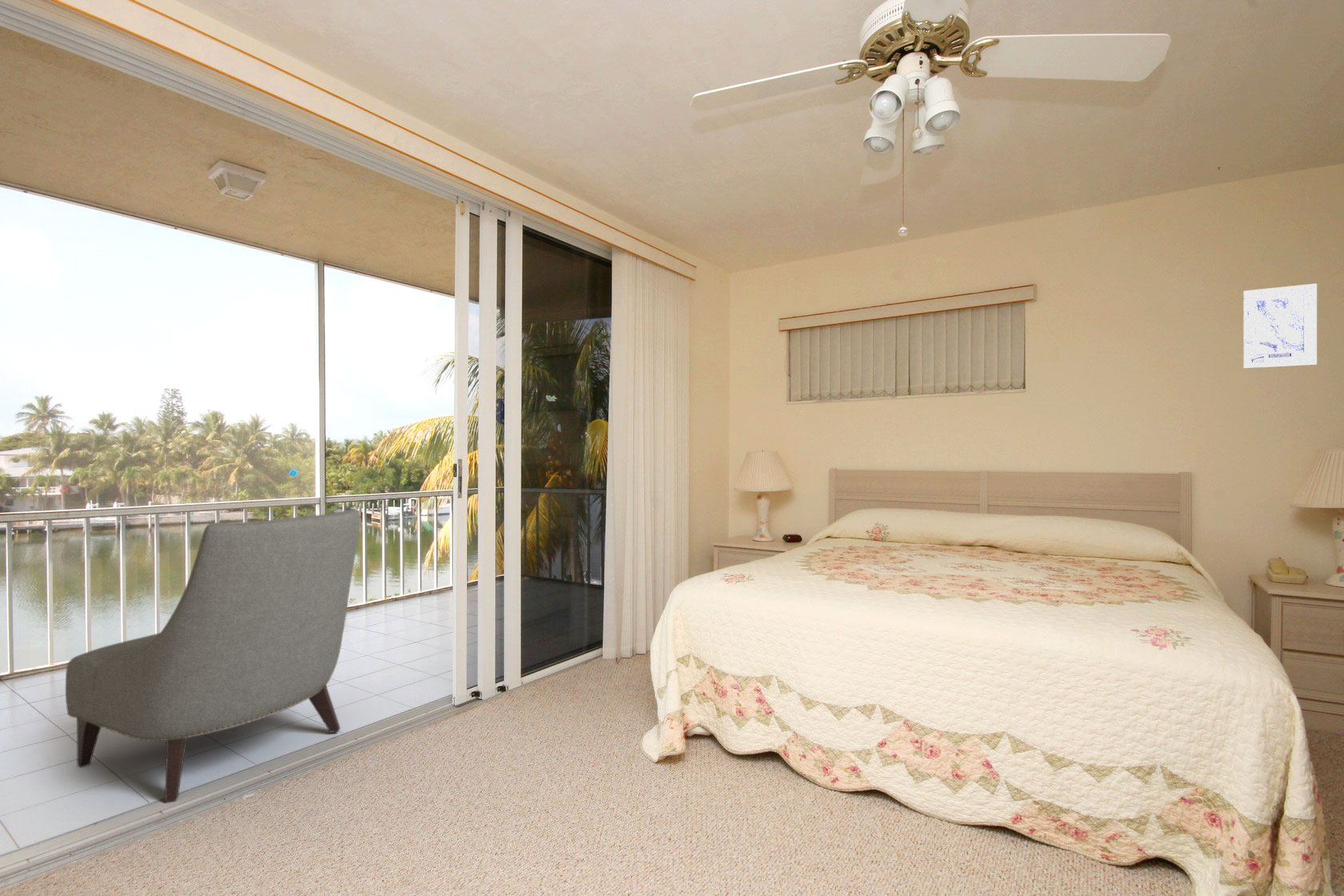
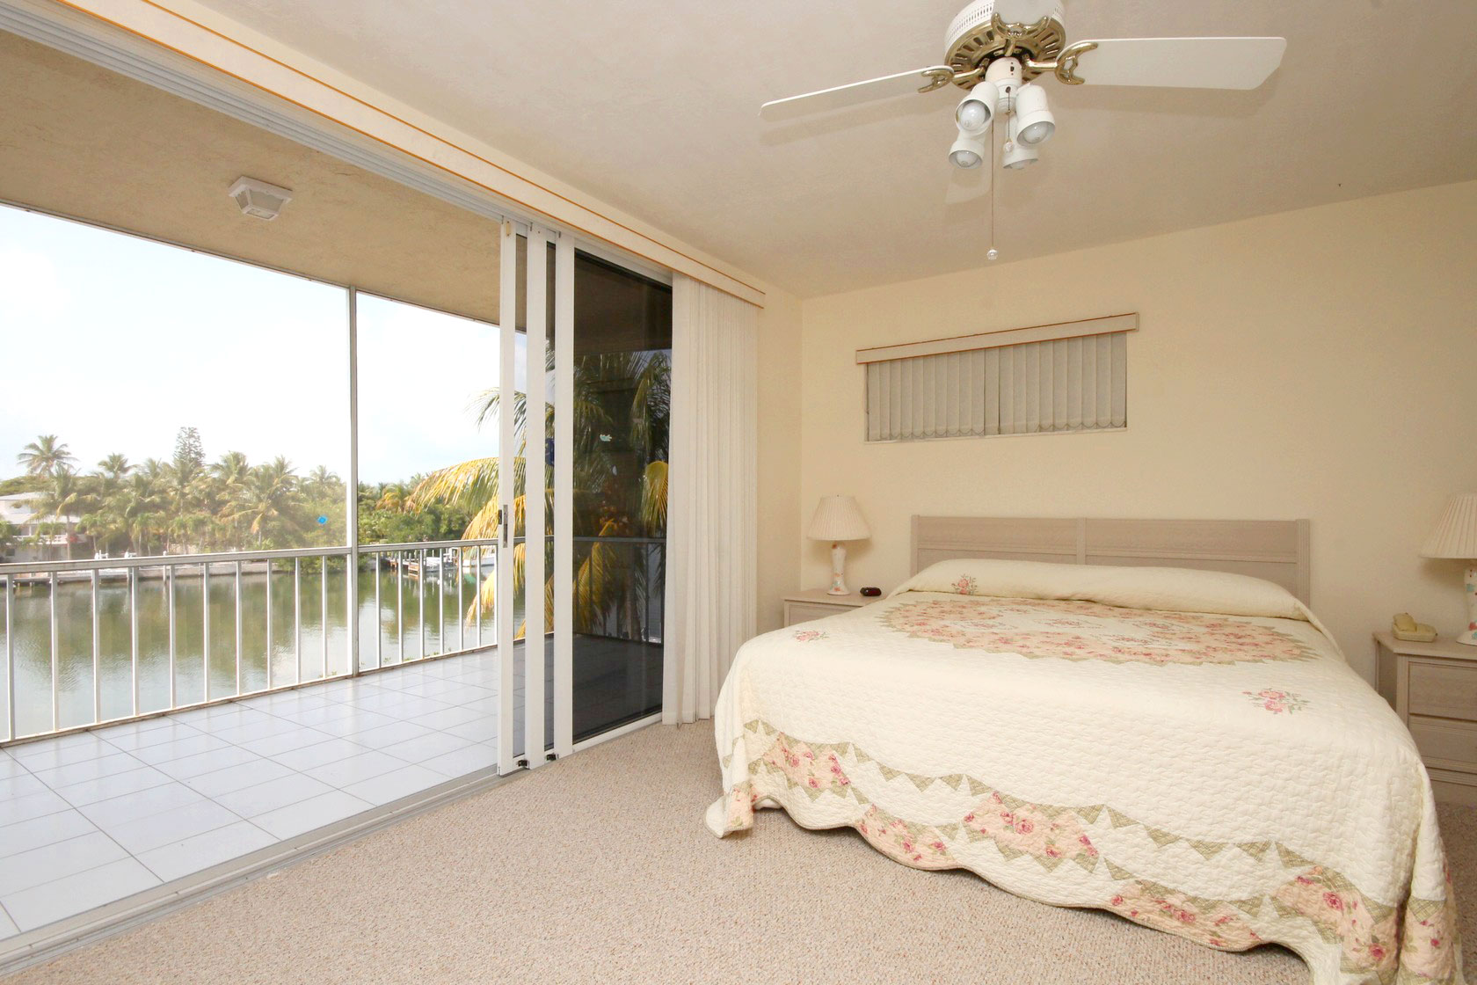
- chair (233, 632)
- wall art (1279, 326)
